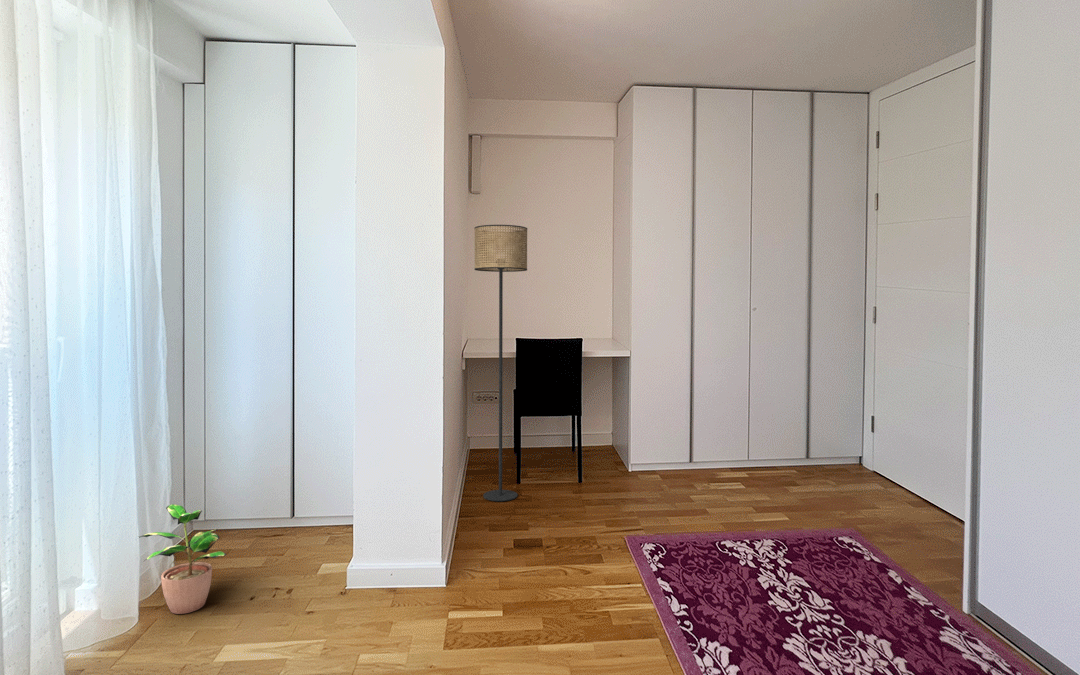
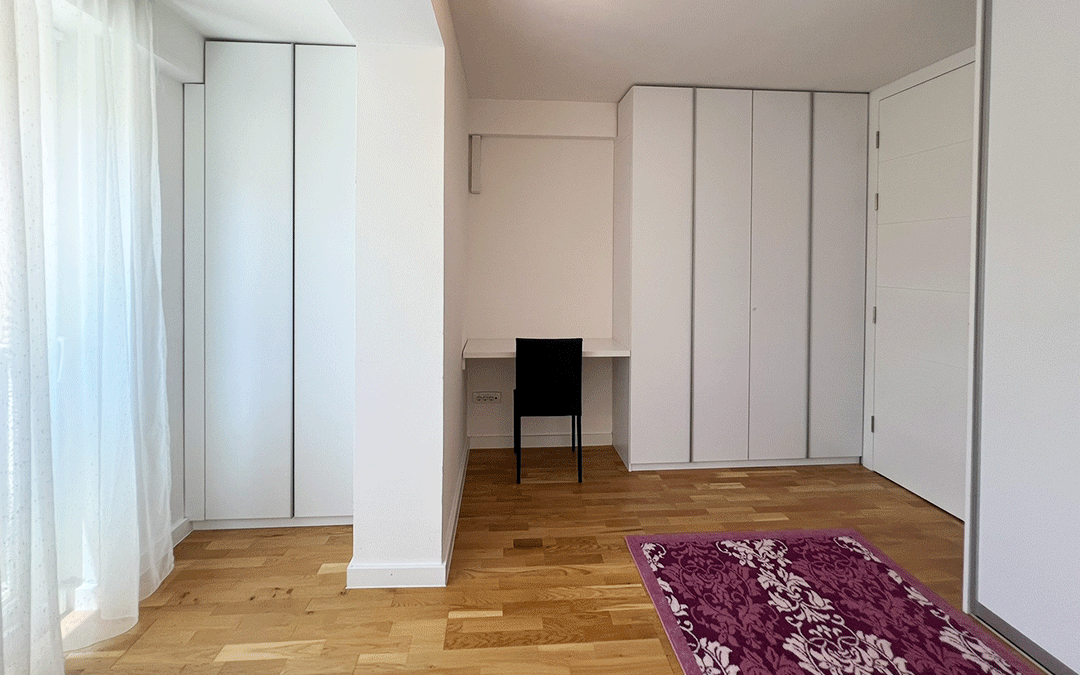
- floor lamp (500, 363)
- potted plant (186, 553)
